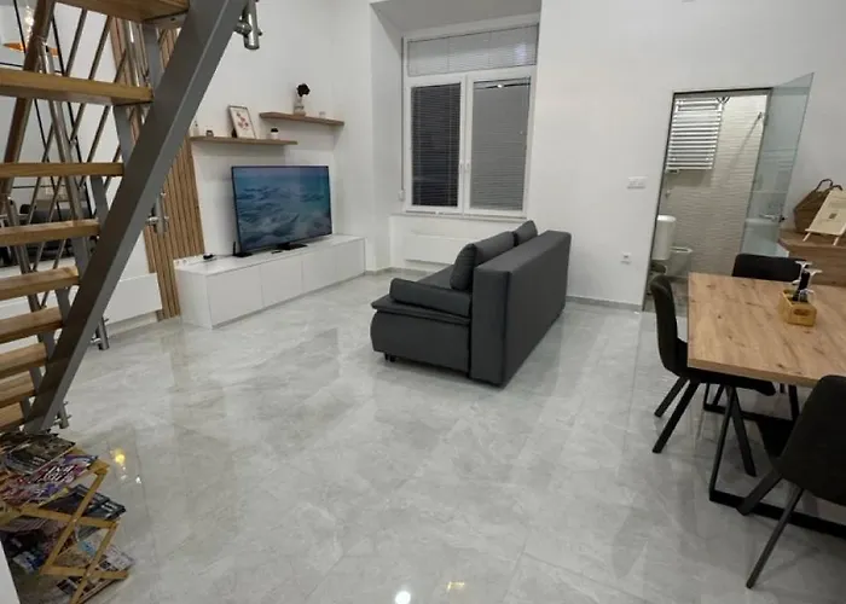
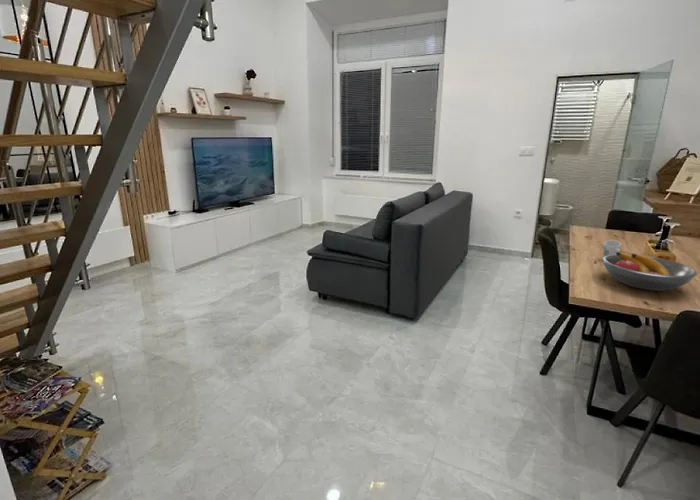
+ mug (614, 251)
+ fruit bowl (645, 271)
